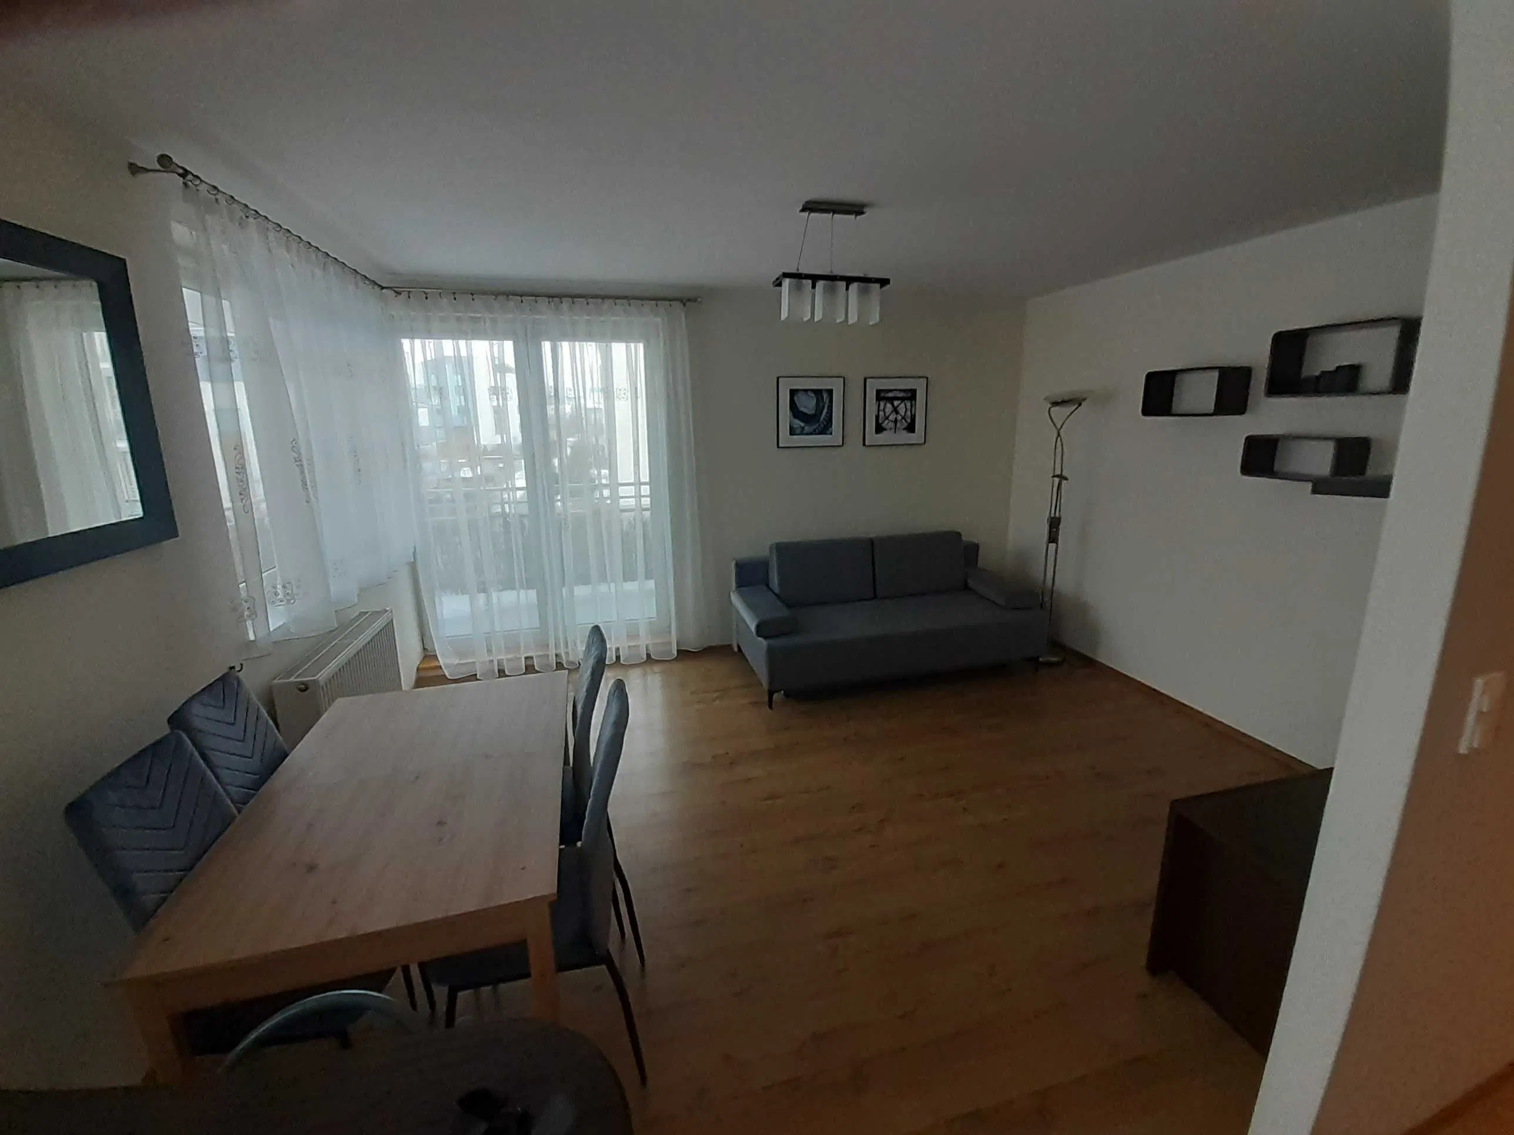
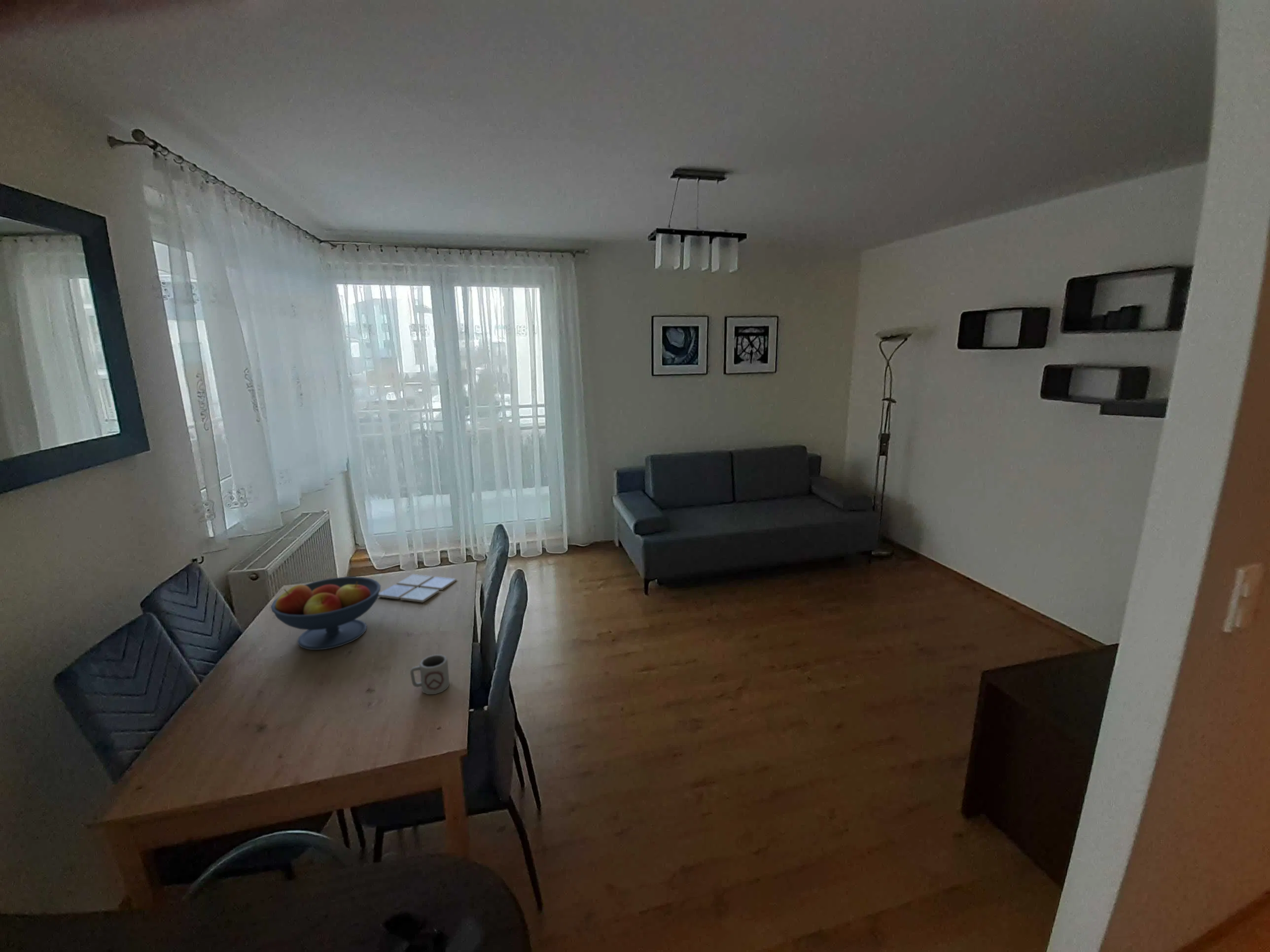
+ drink coaster (418, 587)
+ fruit bowl (330, 608)
+ cup (430, 675)
